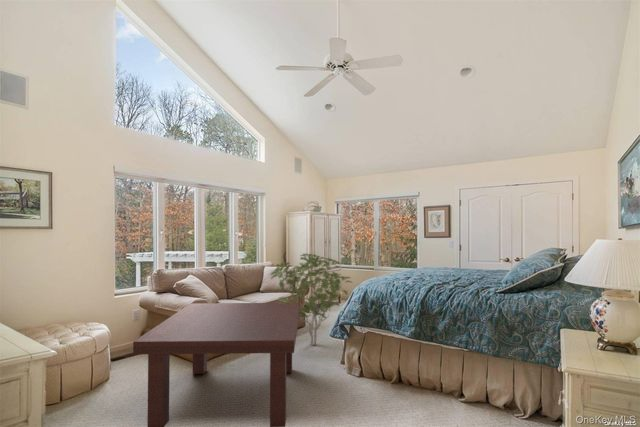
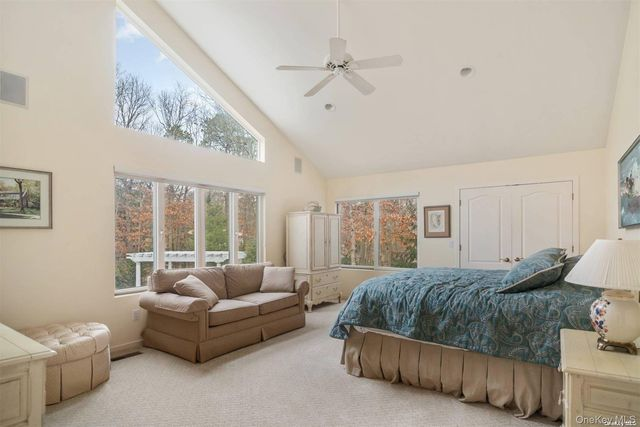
- coffee table (231, 353)
- shrub (311, 298)
